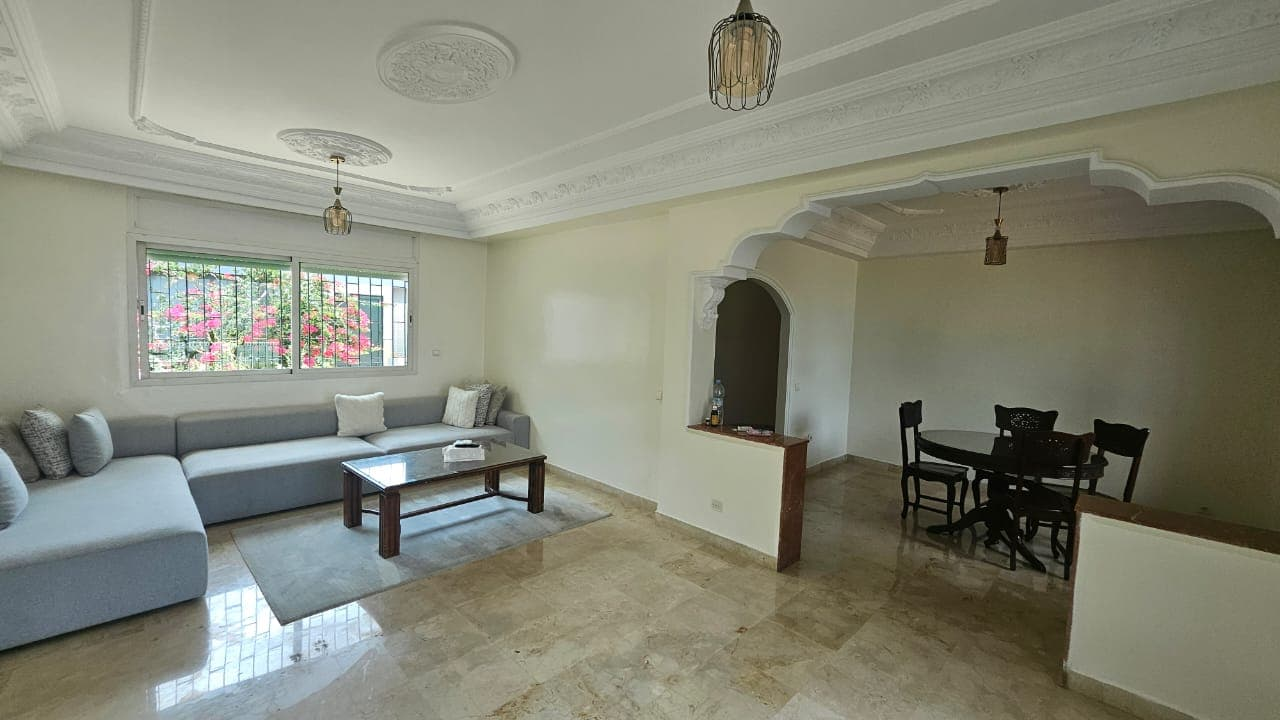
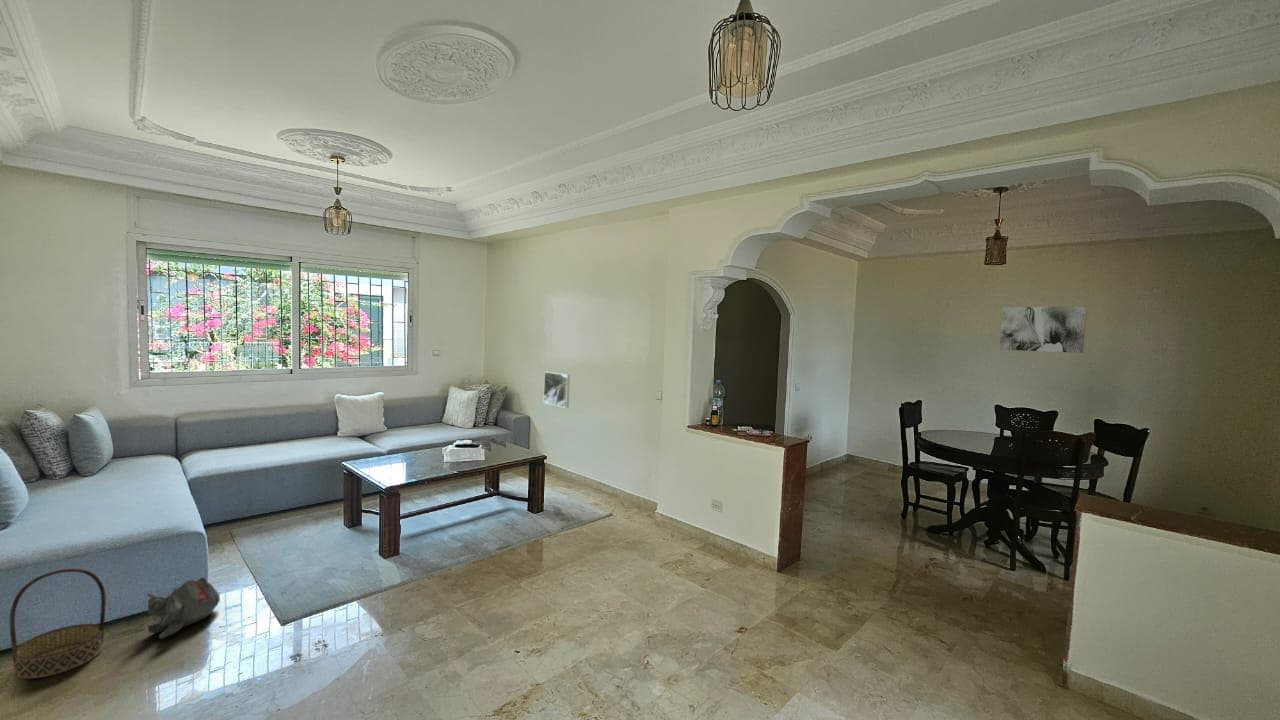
+ plush toy (186, 604)
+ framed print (556, 389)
+ basket (63, 627)
+ wall art (1041, 329)
